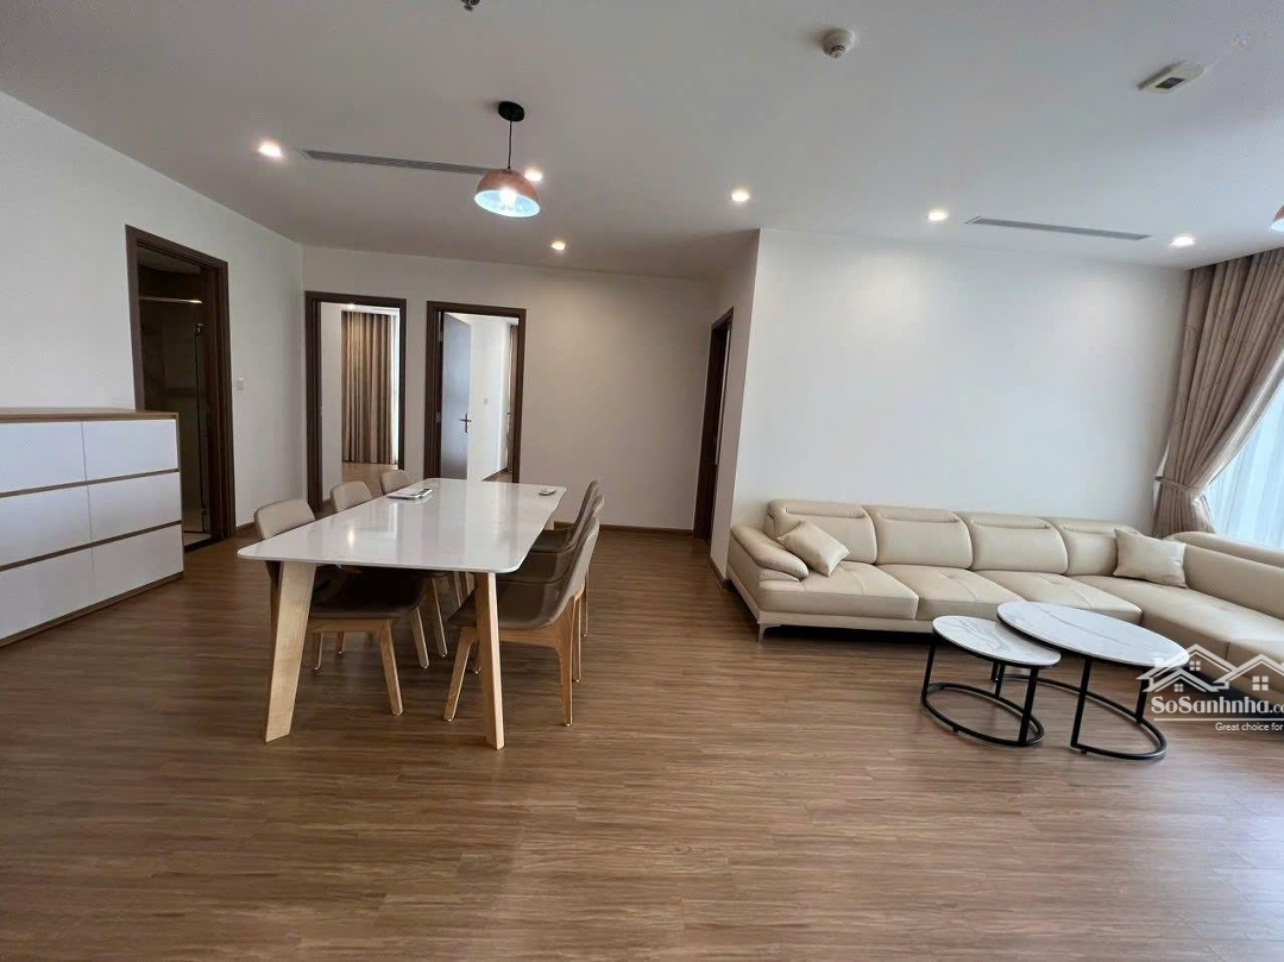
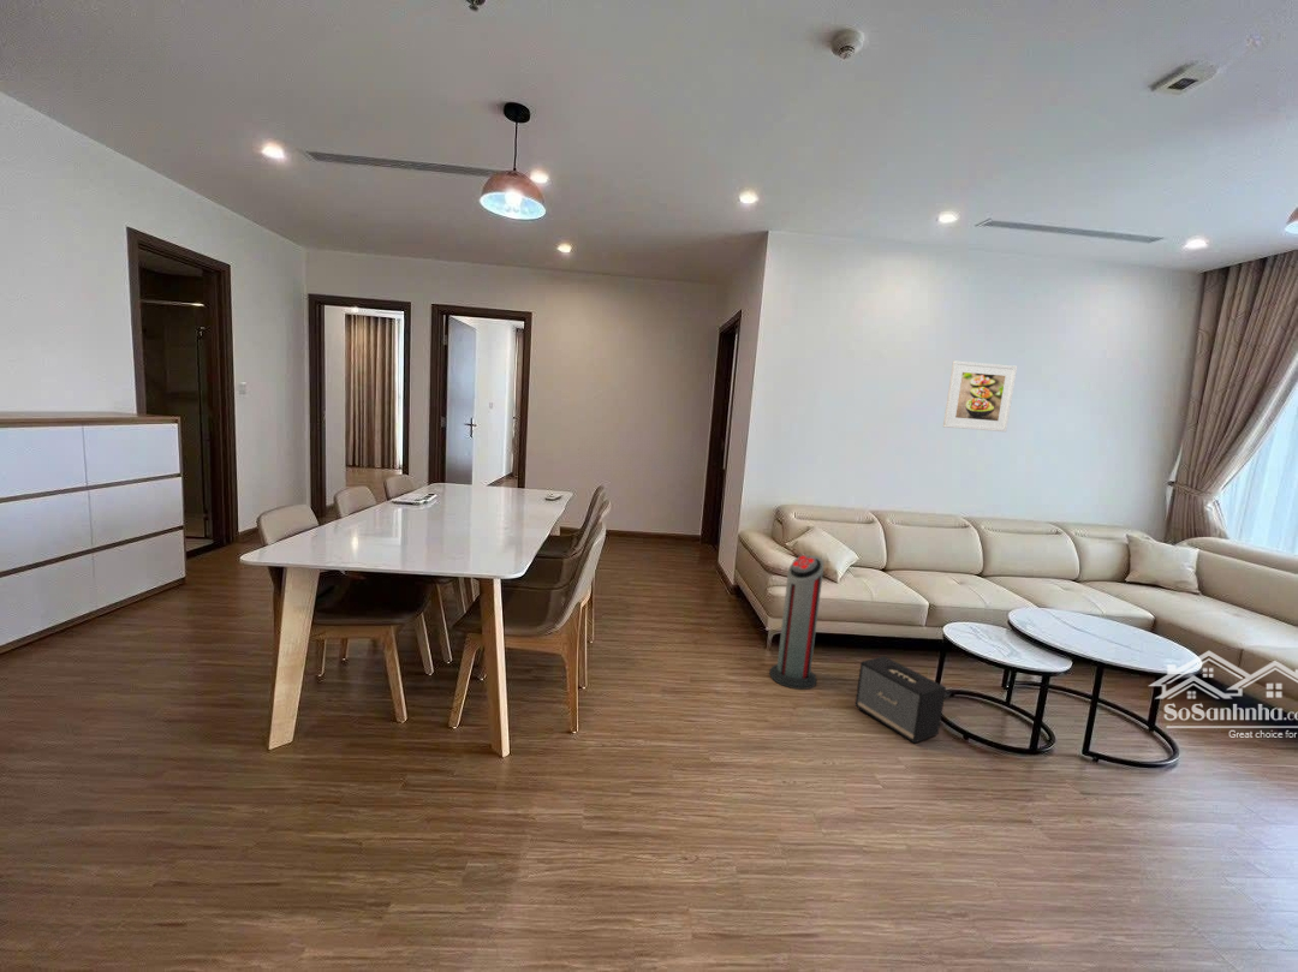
+ air purifier (799, 618)
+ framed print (980, 396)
+ speaker (898, 697)
